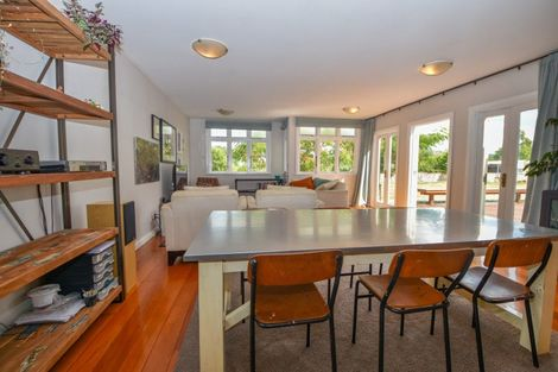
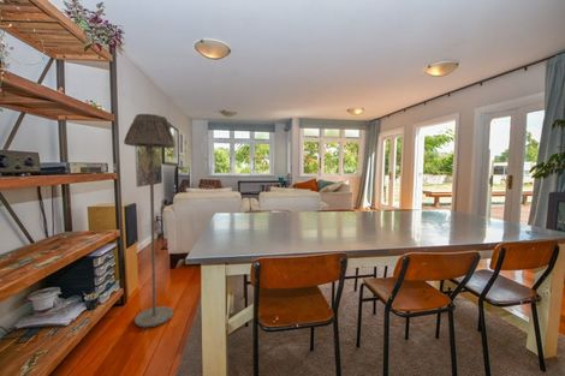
+ floor lamp (151, 219)
